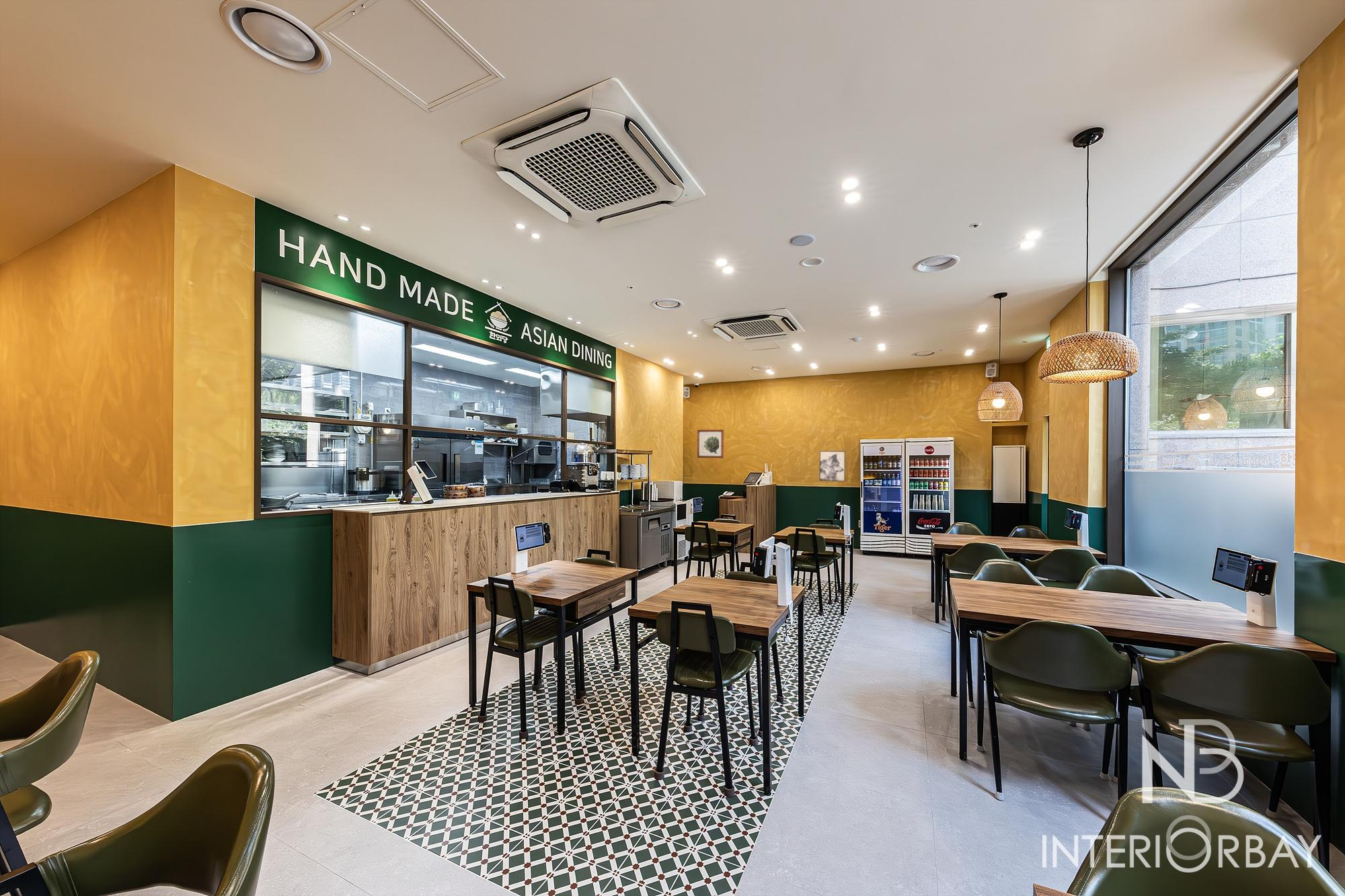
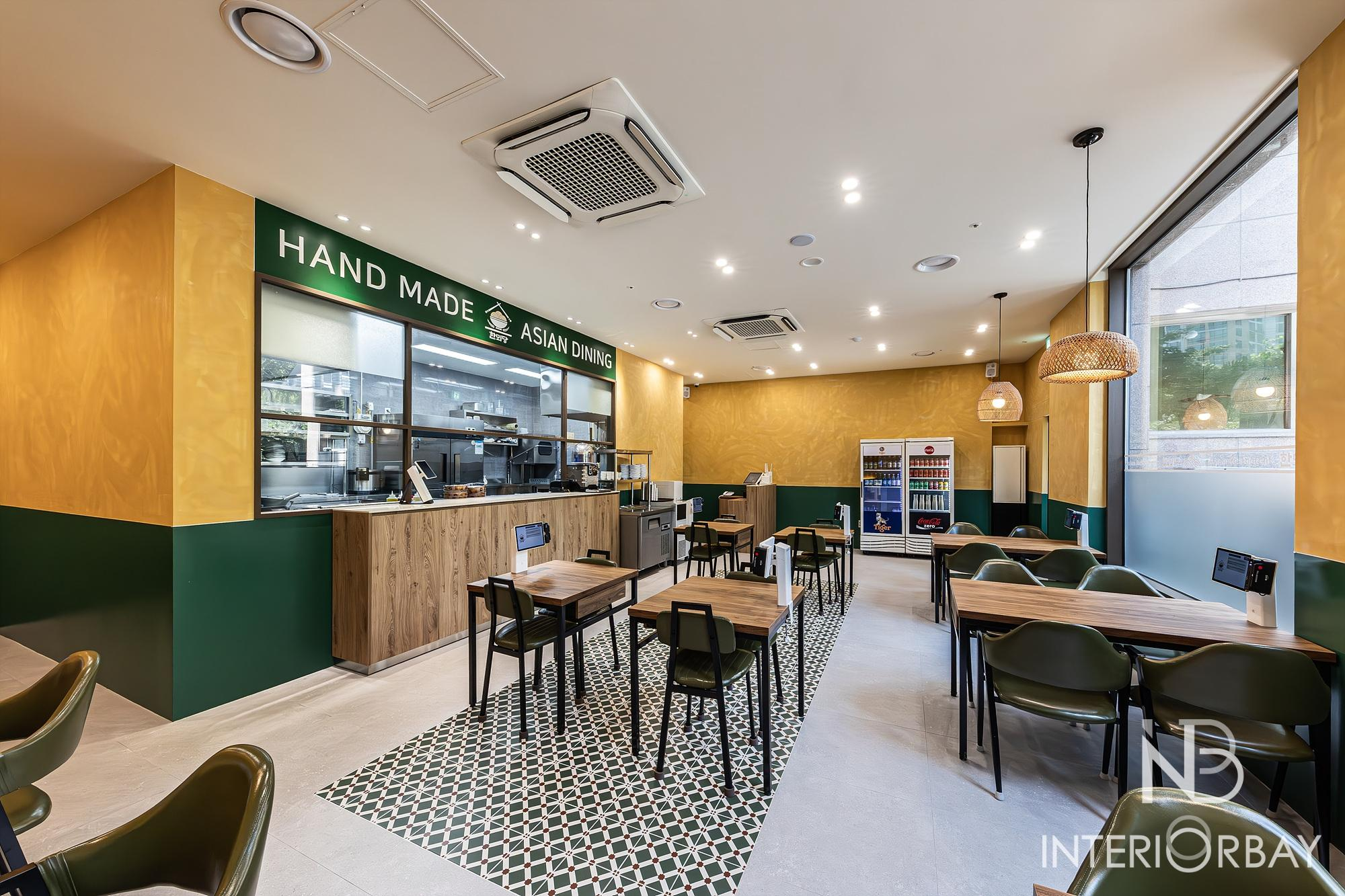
- wall art (832, 466)
- wall art (710, 444)
